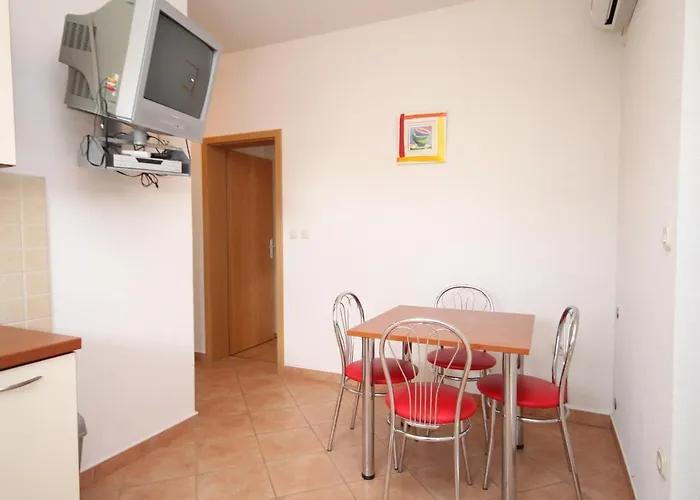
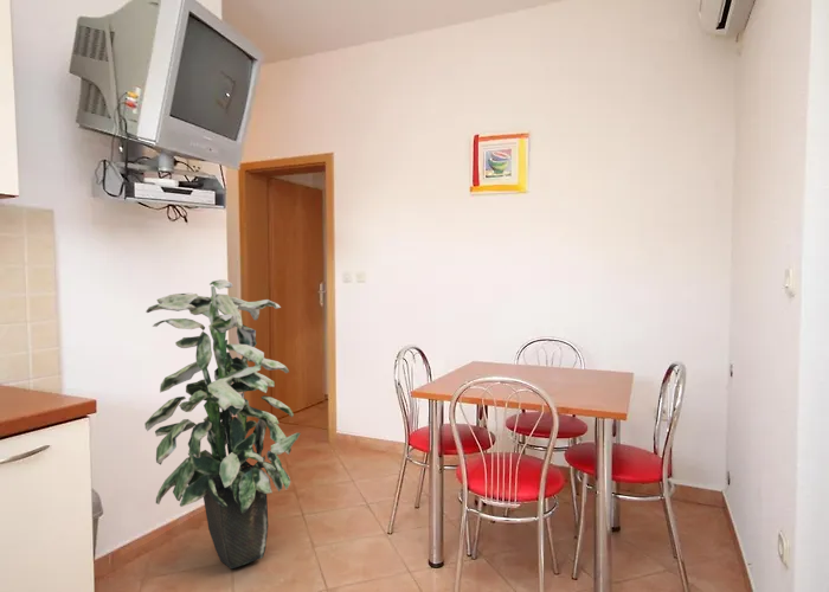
+ indoor plant (223, 420)
